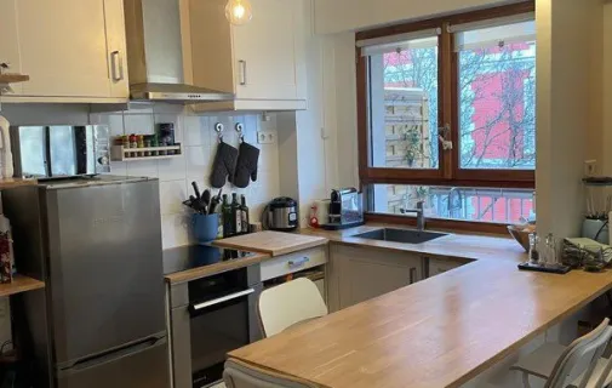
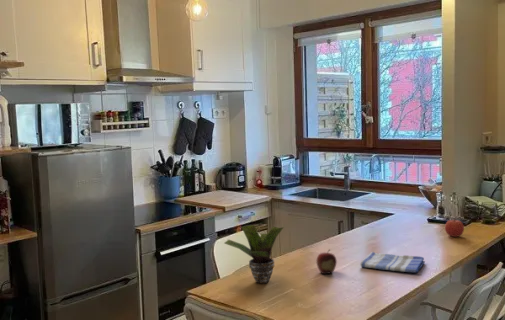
+ dish towel (392, 261)
+ apple (454, 226)
+ potted plant (262, 252)
+ fruit (326, 261)
